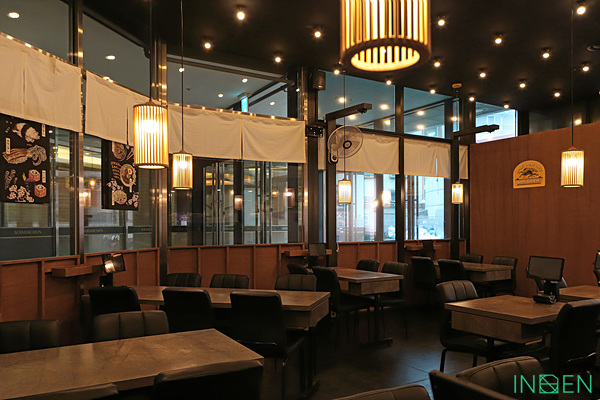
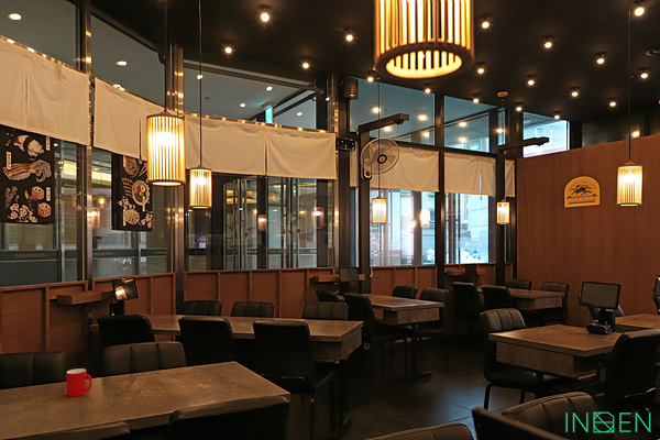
+ cup (79, 382)
